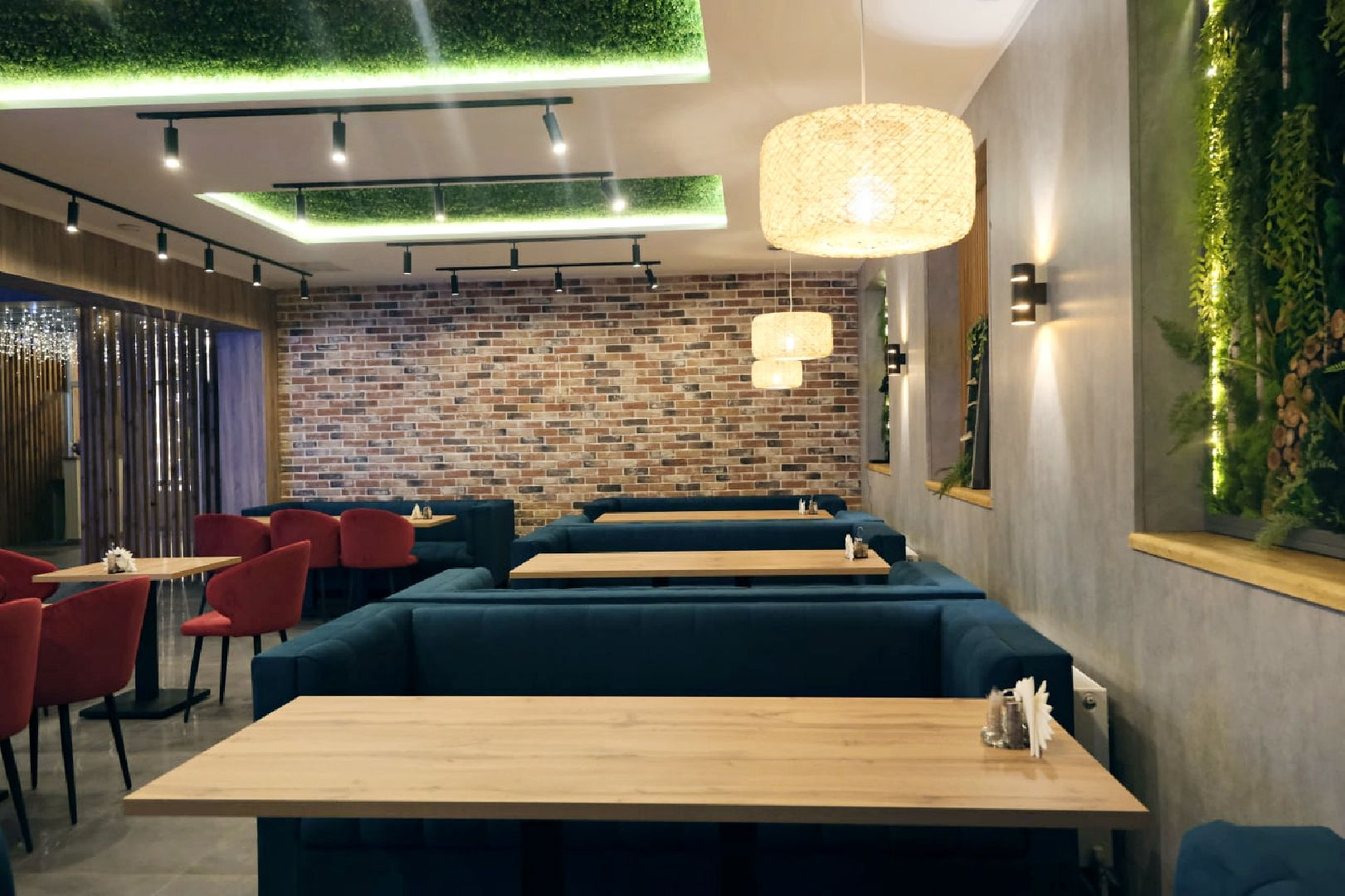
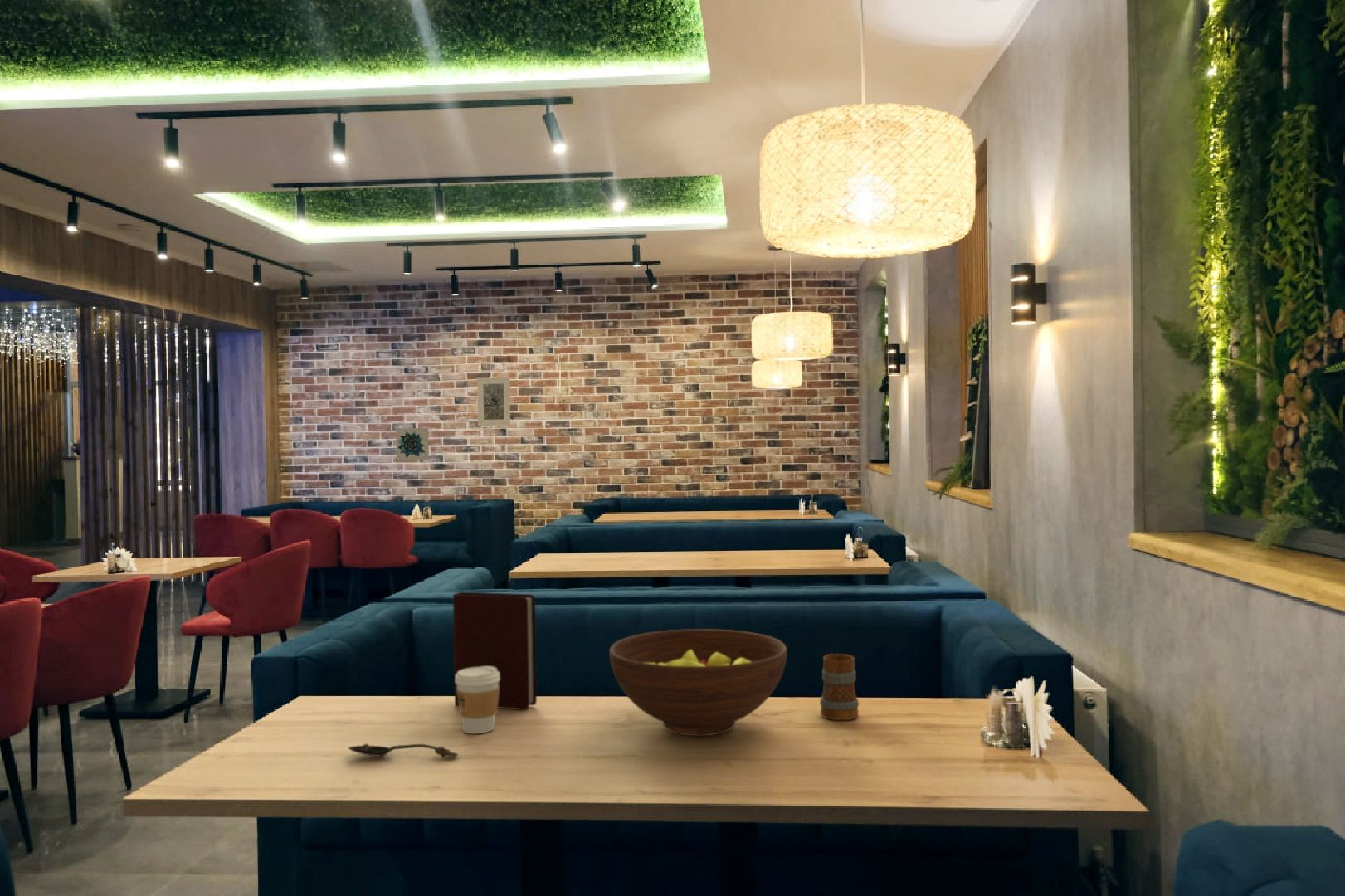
+ spoon (402, 748)
+ wall art (412, 444)
+ mug (840, 684)
+ fruit bowl (698, 687)
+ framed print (494, 402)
+ book (494, 650)
+ coffee cup (477, 699)
